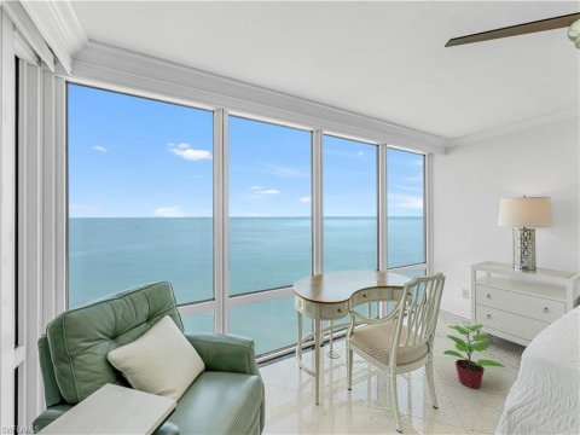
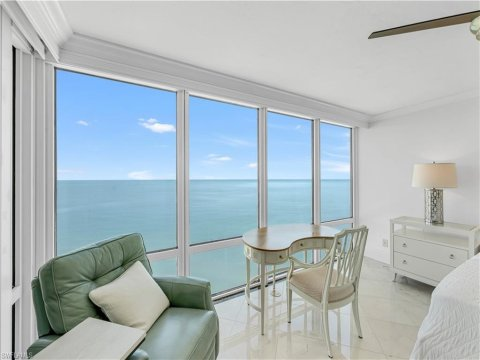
- potted plant (466, 352)
